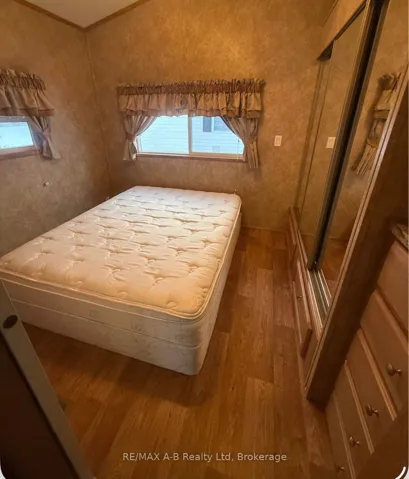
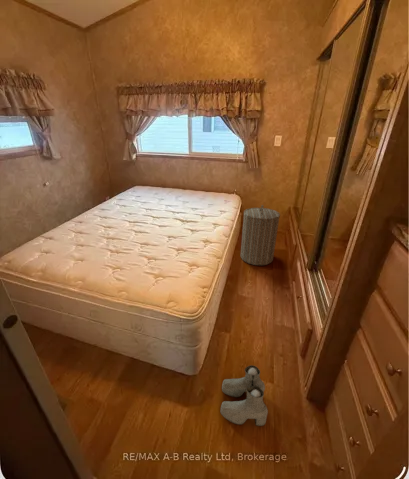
+ laundry hamper (259, 232)
+ boots (243, 392)
